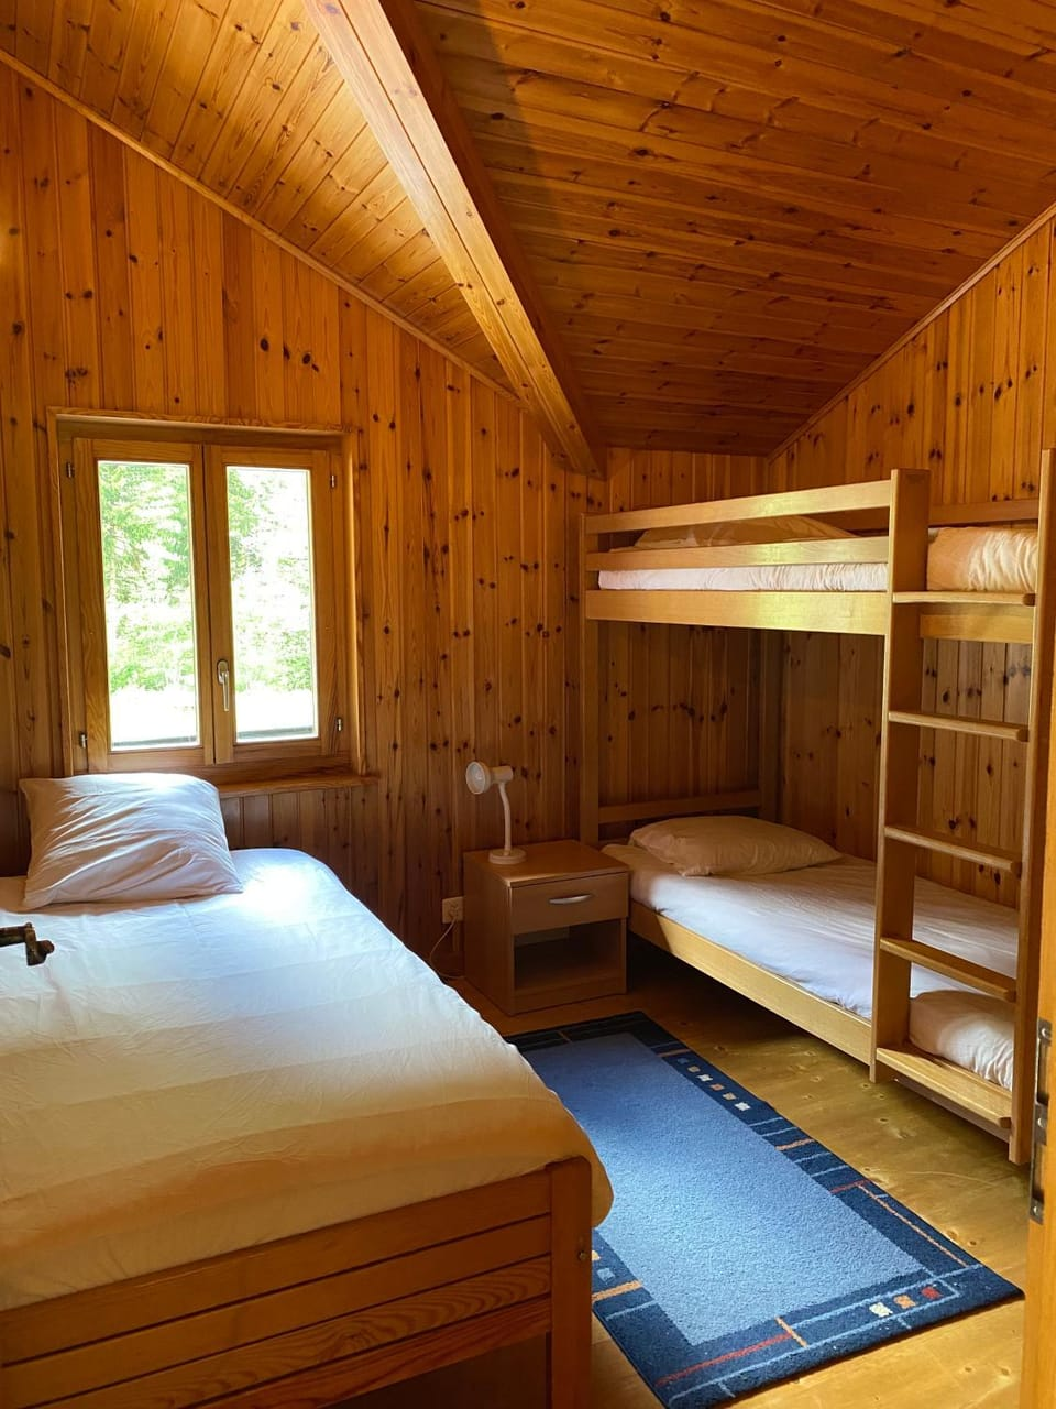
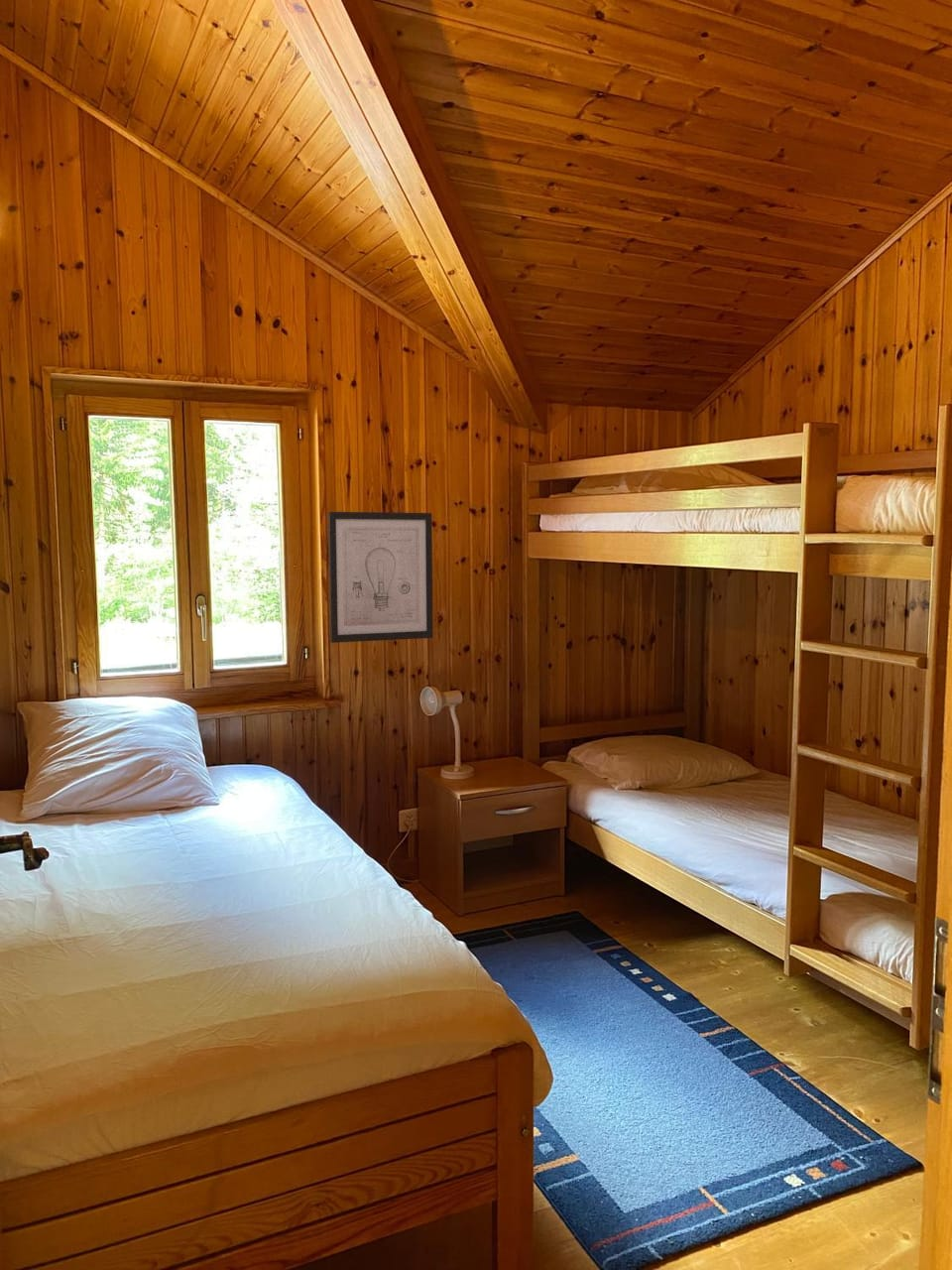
+ wall art (382, 576)
